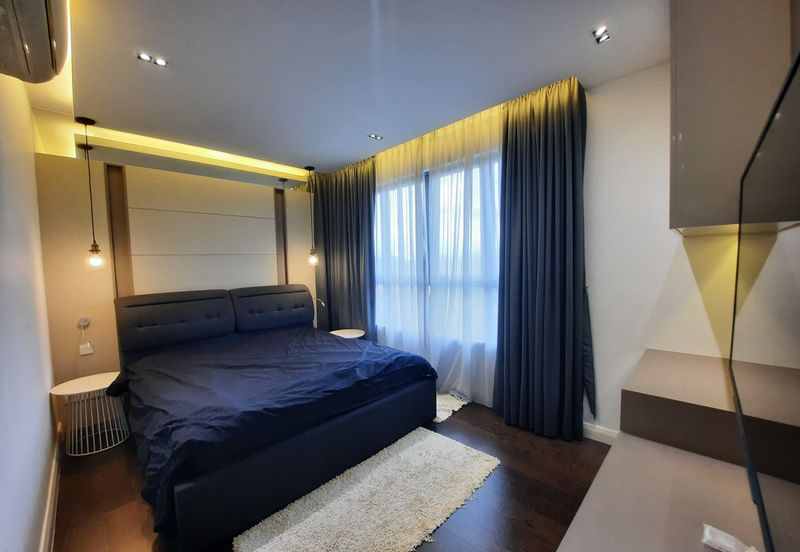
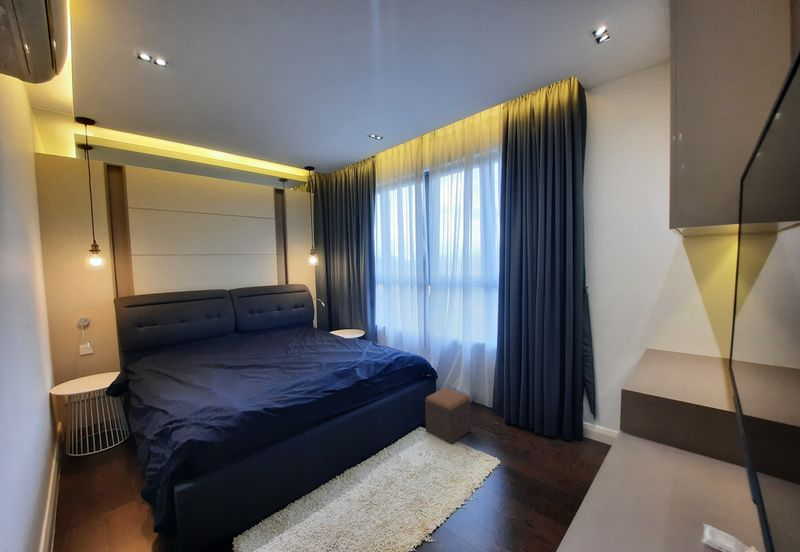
+ footstool (448, 413)
